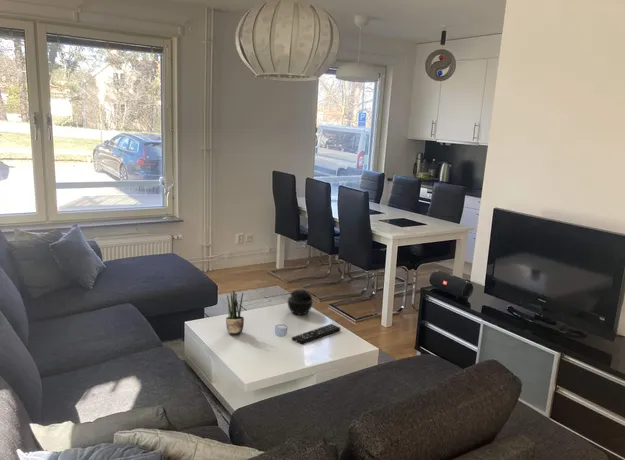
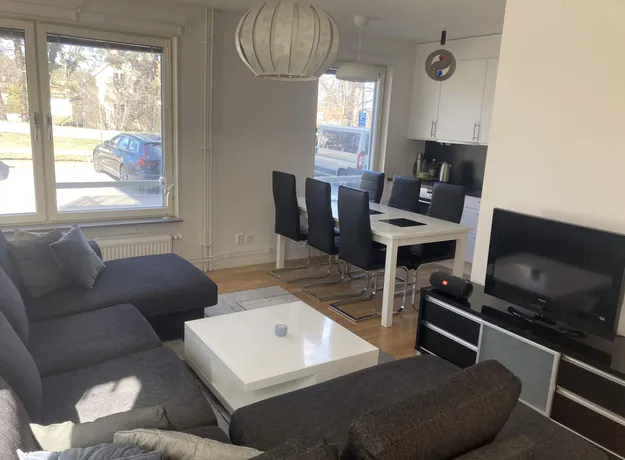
- potted plant (234, 310)
- speaker (300, 301)
- remote control (316, 333)
